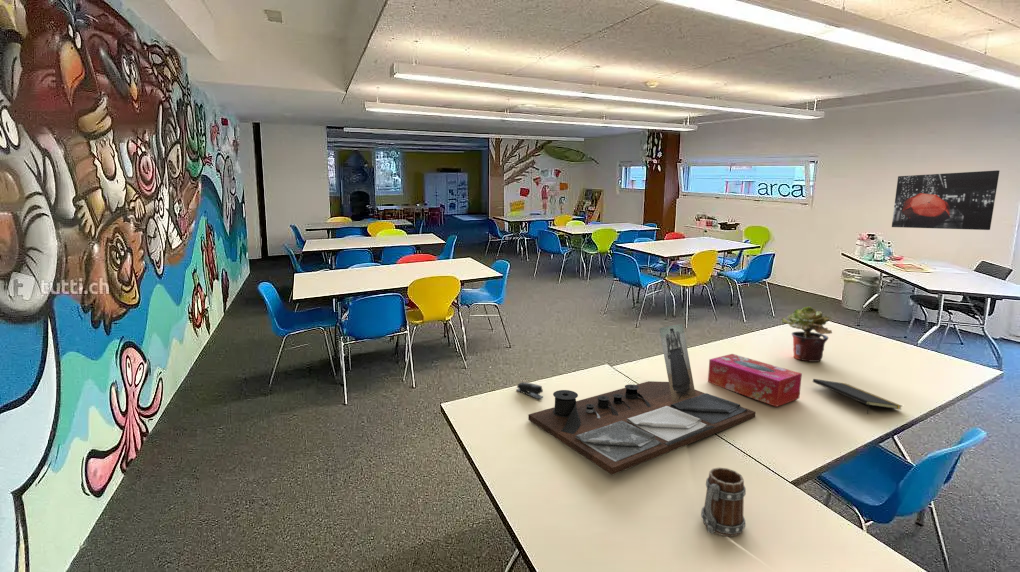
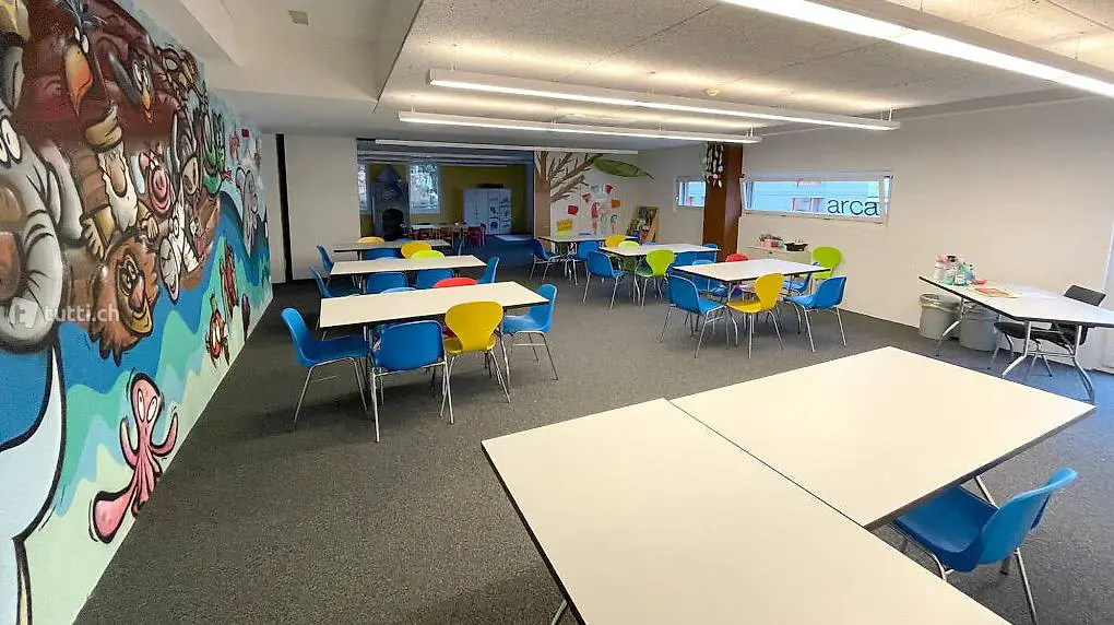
- stapler (529, 388)
- potted plant (805, 332)
- desk organizer (644, 382)
- notepad (855, 393)
- tissue box (752, 378)
- mug (720, 503)
- wall art (940, 201)
